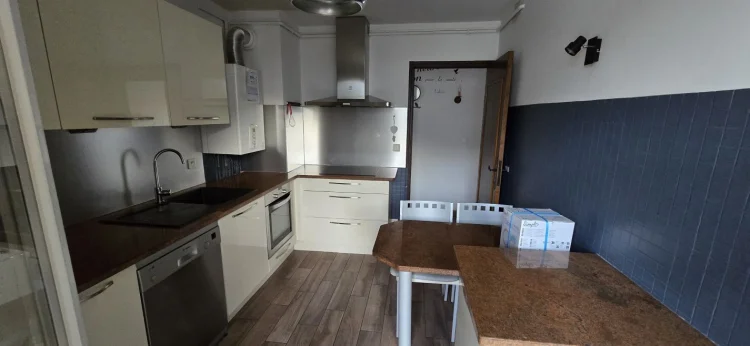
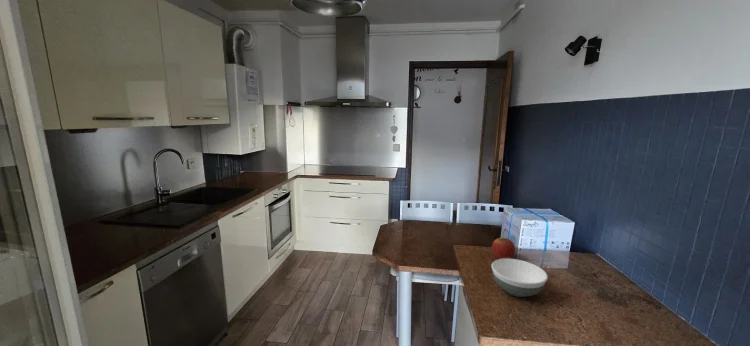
+ bowl (517, 280)
+ apple (503, 247)
